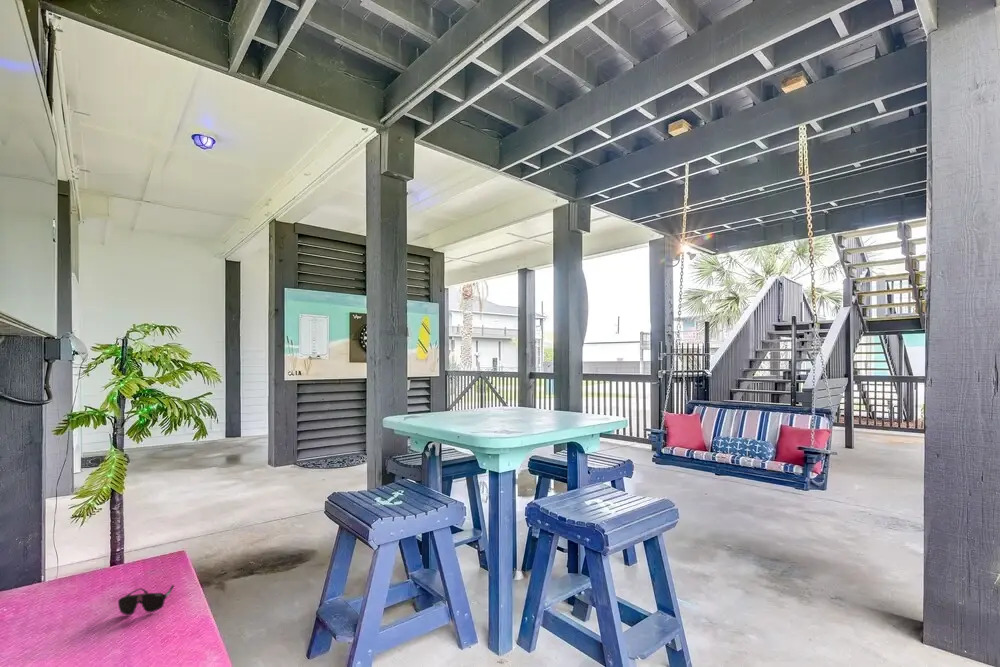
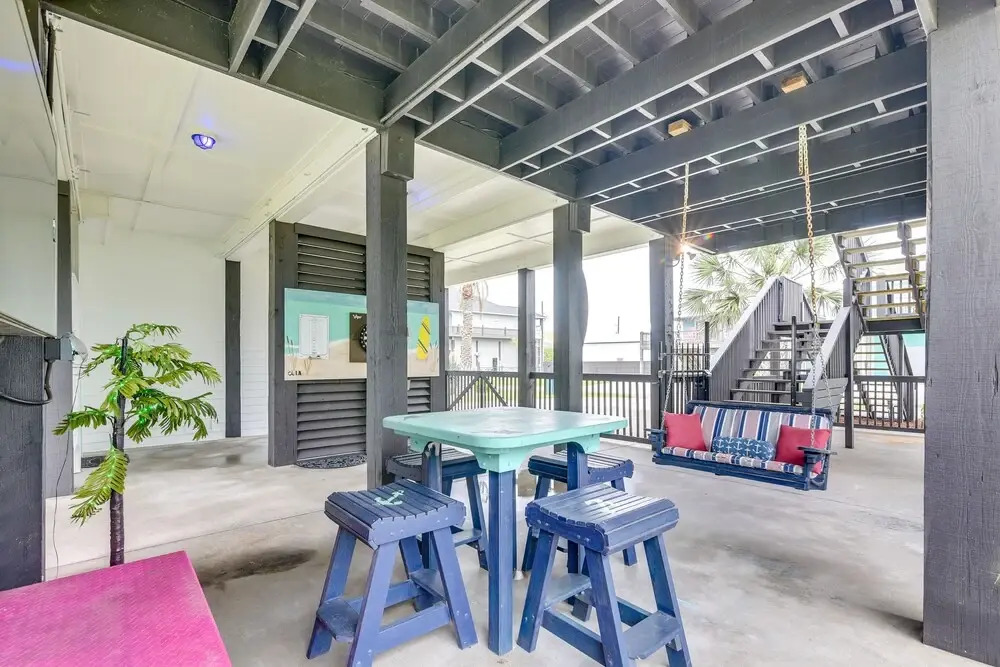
- sunglasses (149, 593)
